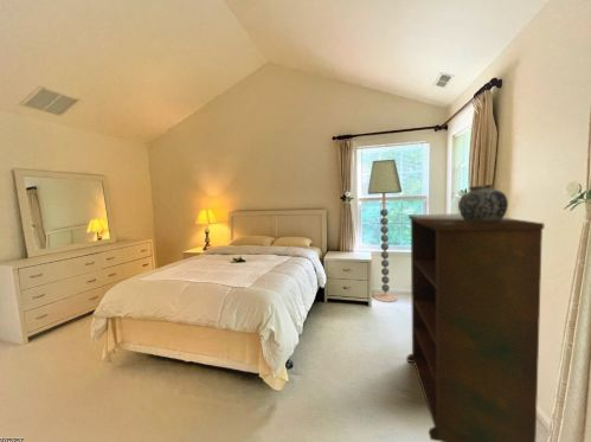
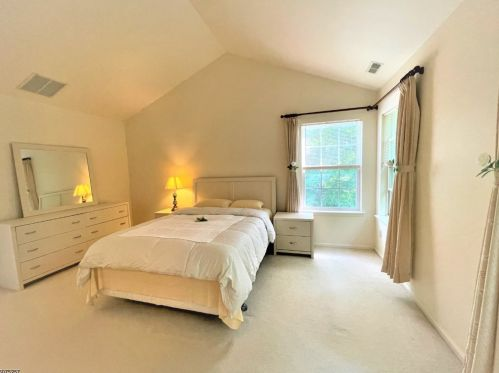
- floor lamp (384, 230)
- shelving unit (455, 309)
- vase (481, 203)
